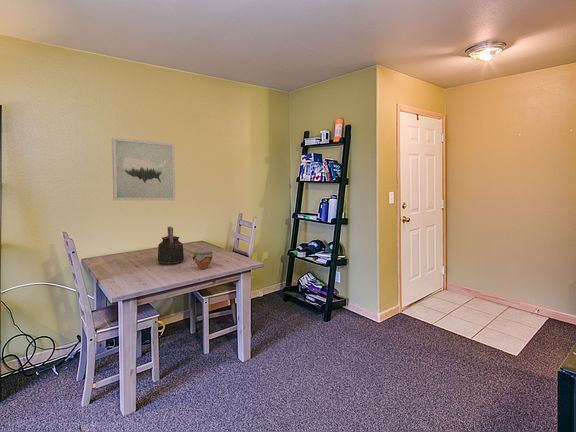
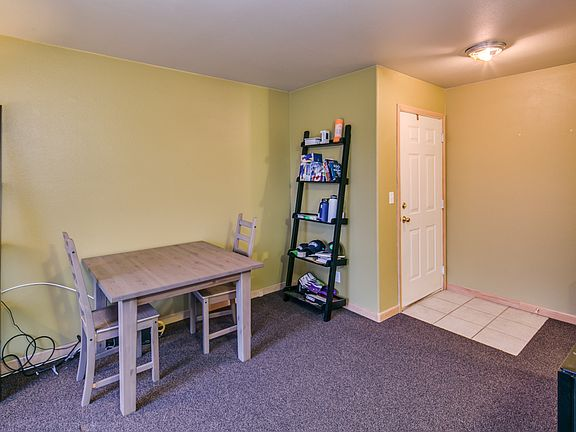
- kettle (170, 243)
- jar (203, 258)
- wall art (145, 170)
